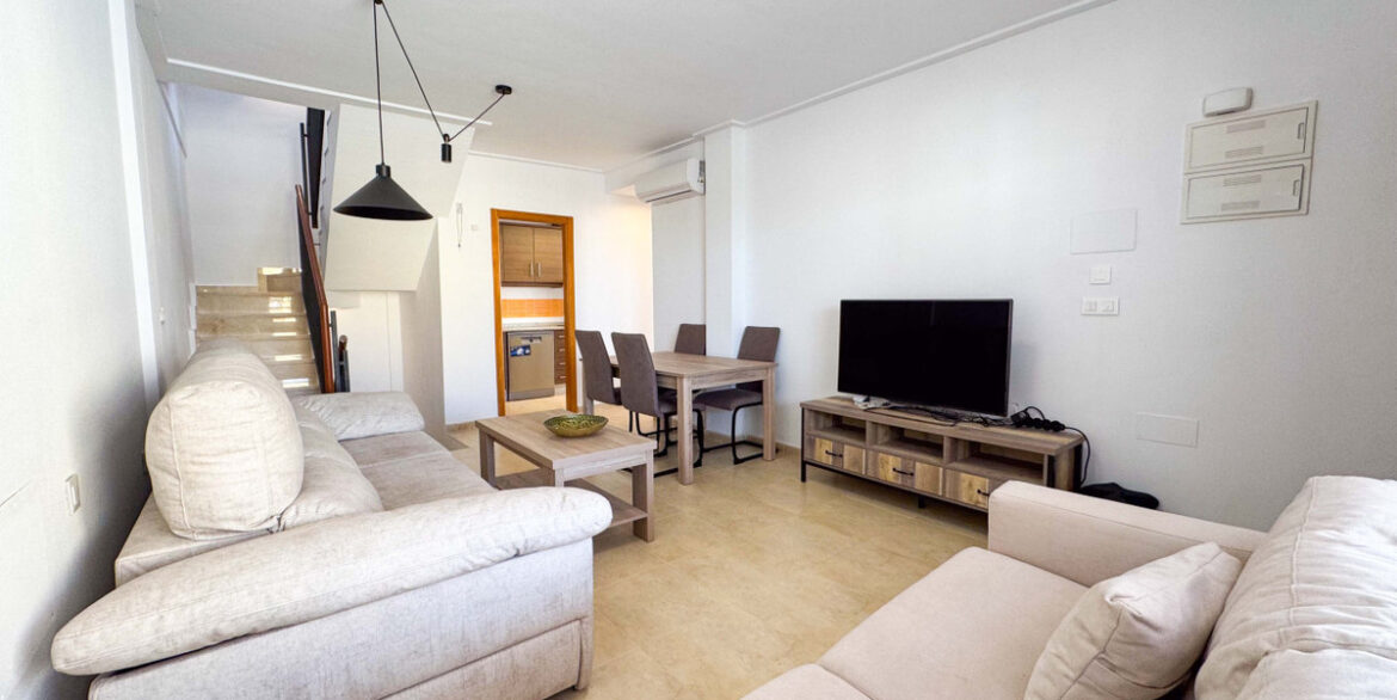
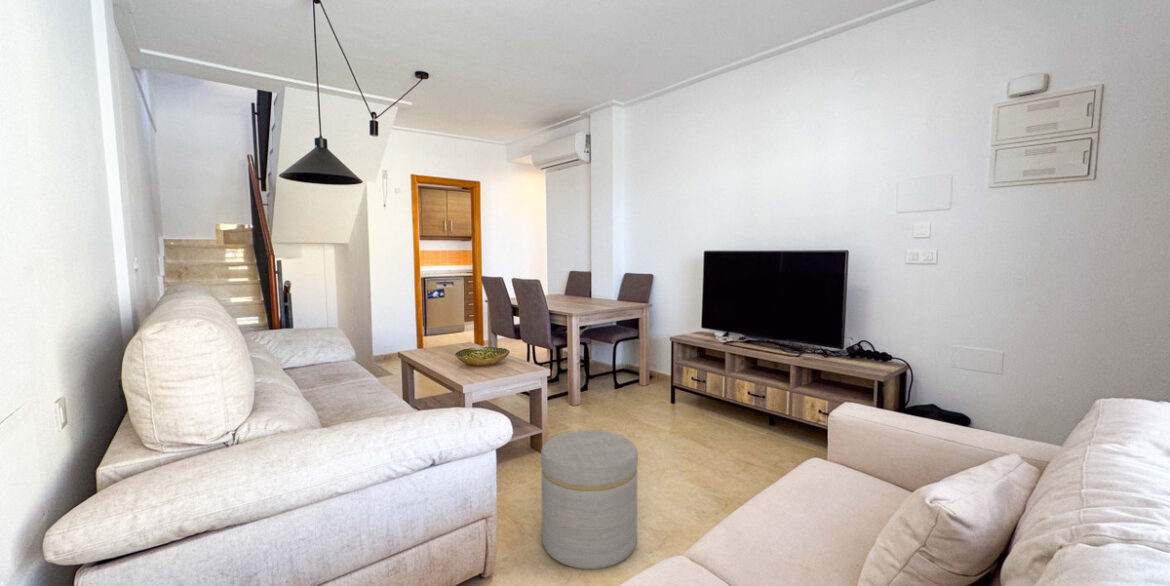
+ ottoman (589, 493)
